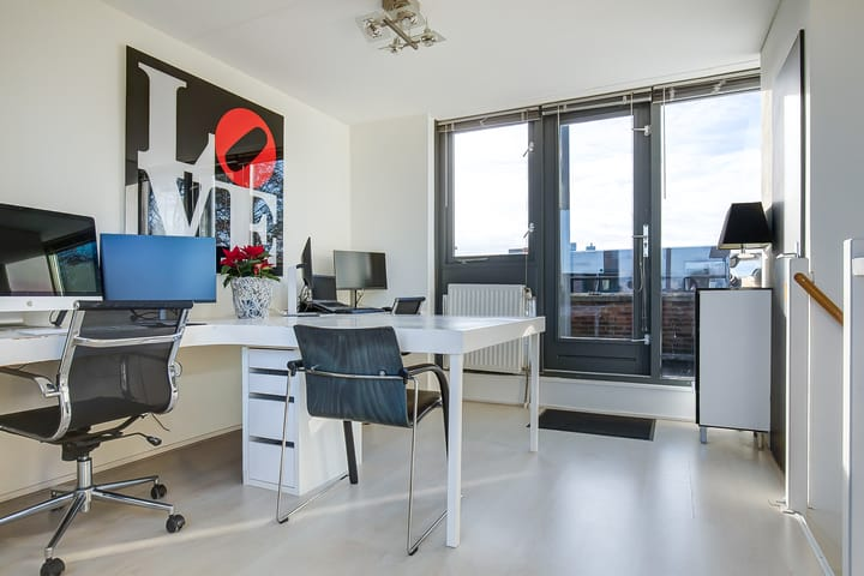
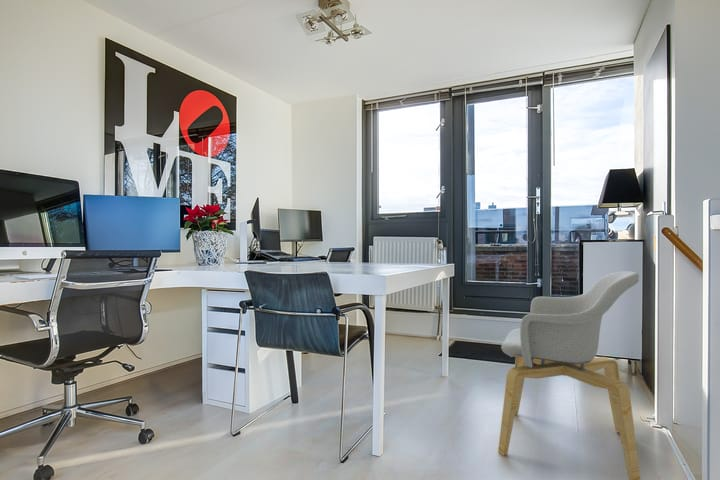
+ armchair (566, 356)
